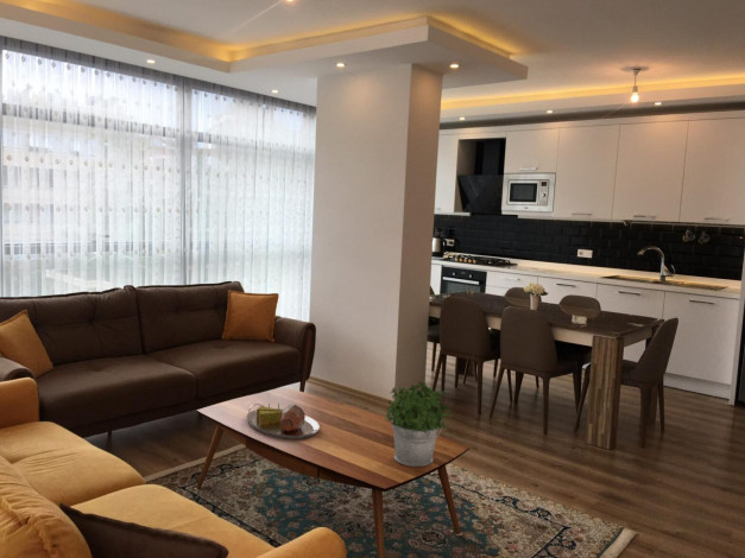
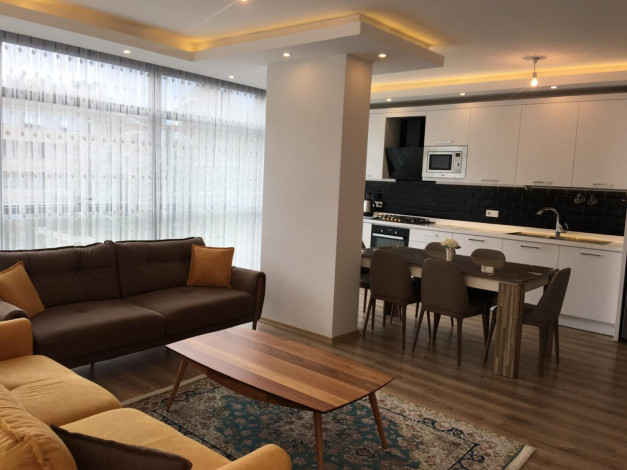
- potted plant (418, 423)
- serving tray (282, 413)
